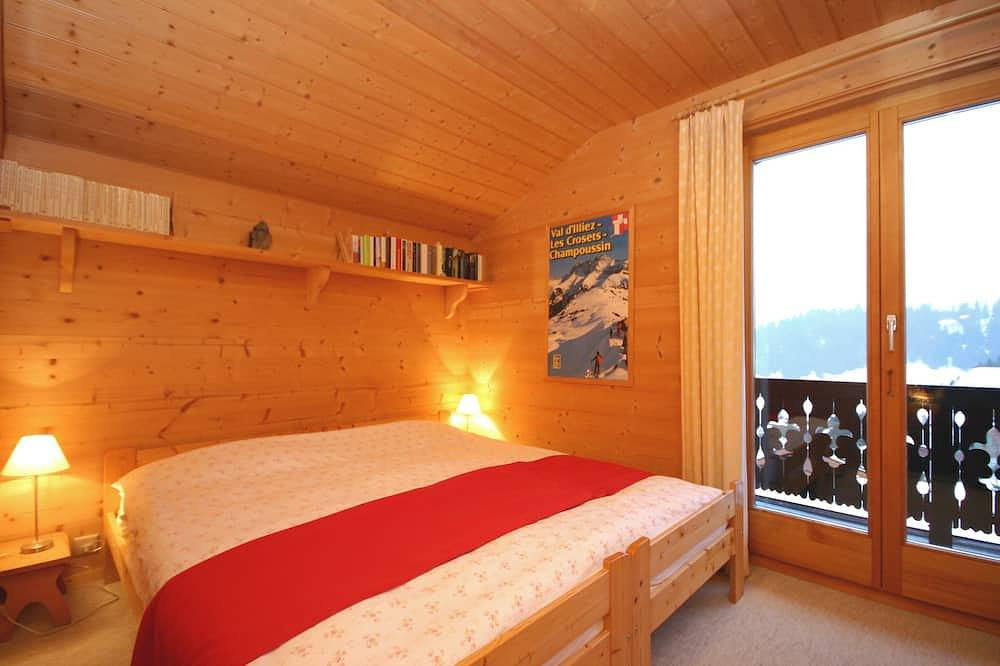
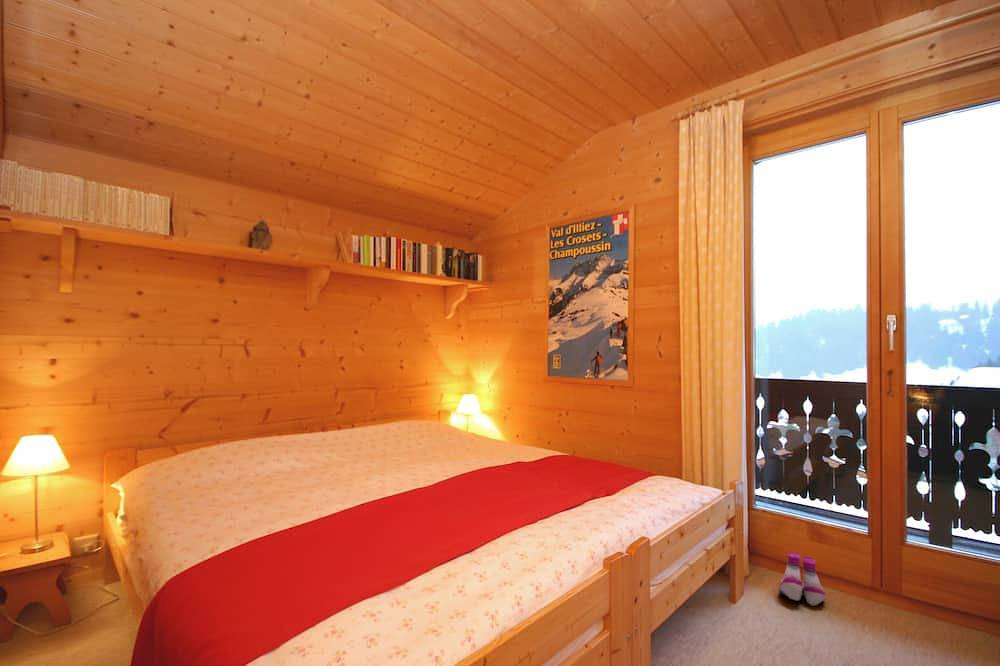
+ boots (799, 575)
